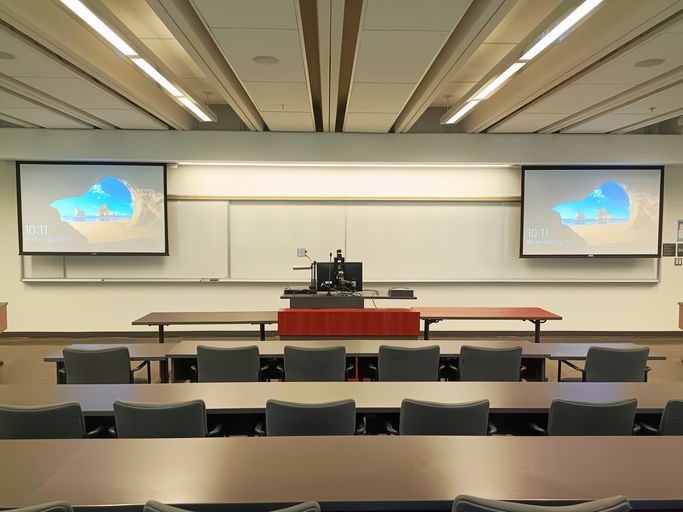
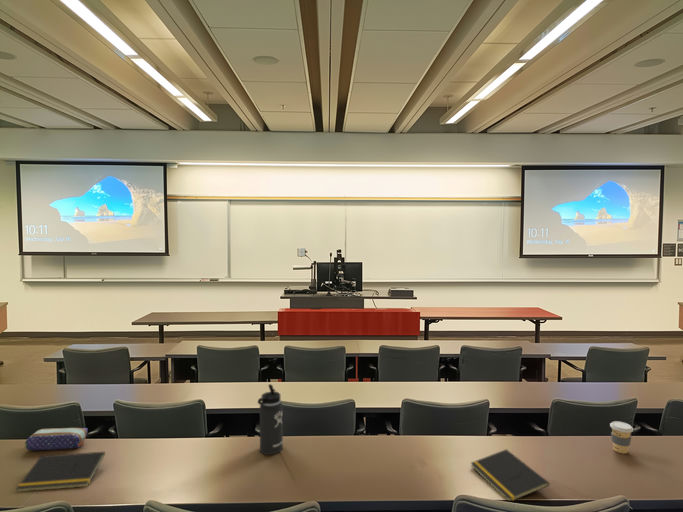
+ coffee cup (621, 437)
+ notepad (63, 470)
+ pencil case (57, 438)
+ notepad (507, 473)
+ thermos bottle (269, 417)
